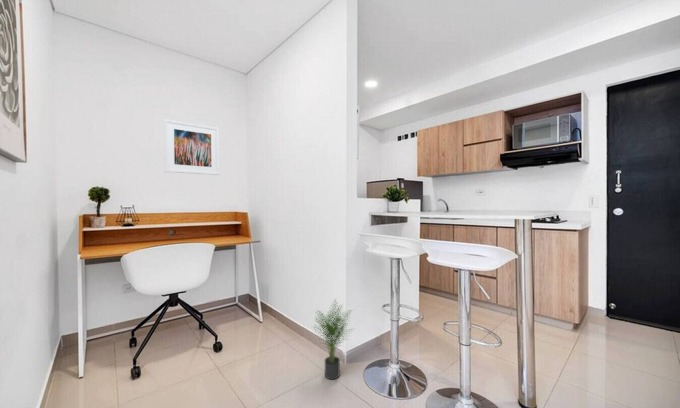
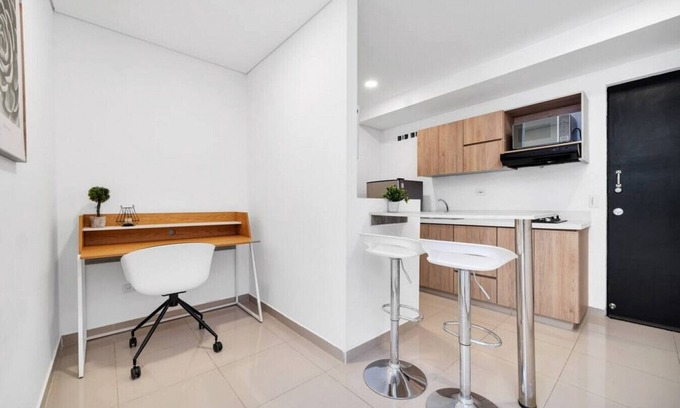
- potted plant (328, 336)
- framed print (193, 148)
